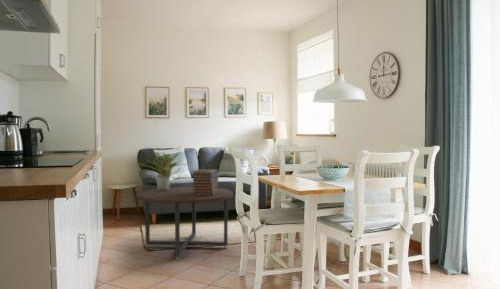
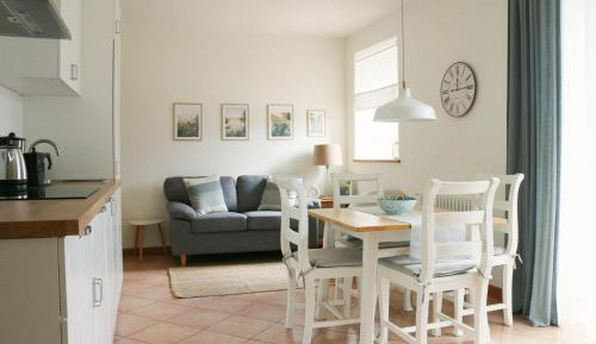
- book stack (205, 182)
- coffee table (192, 219)
- potted plant (165, 170)
